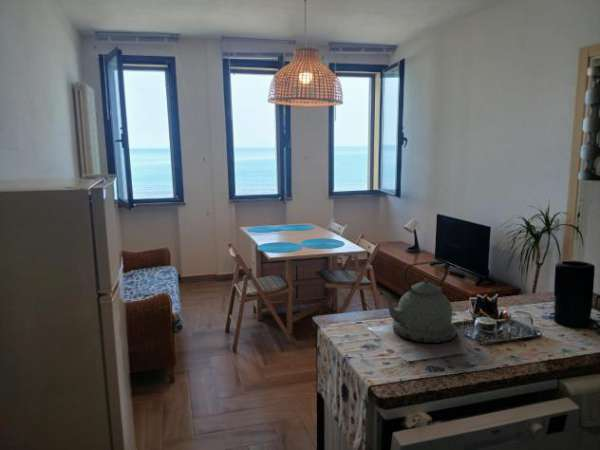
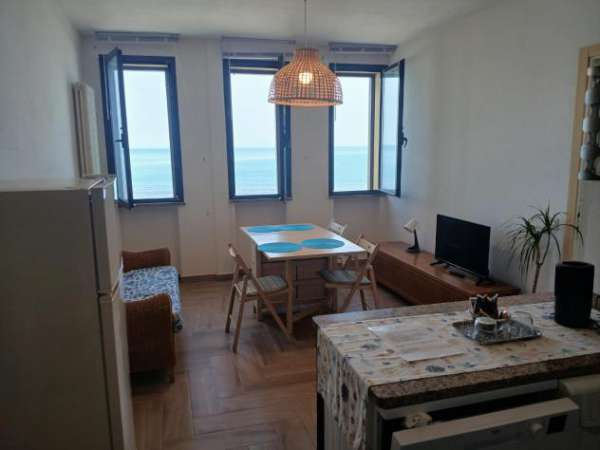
- kettle (422, 297)
